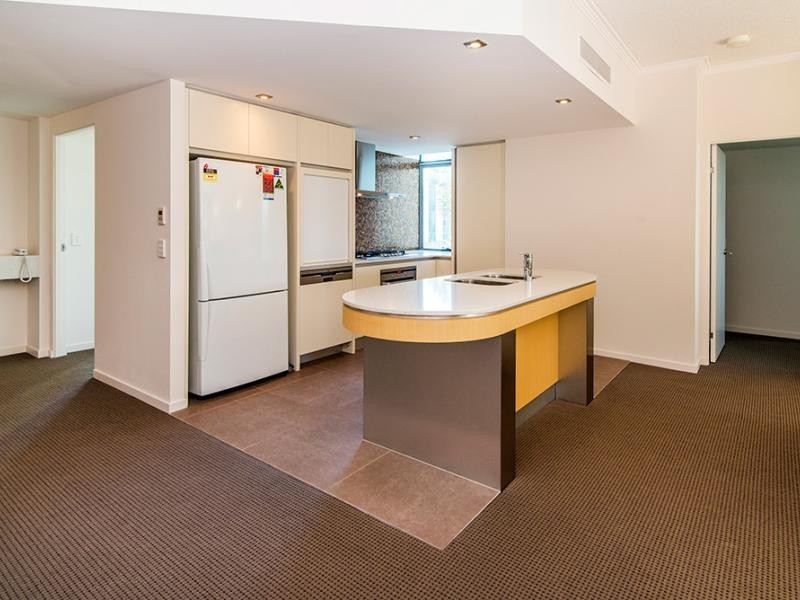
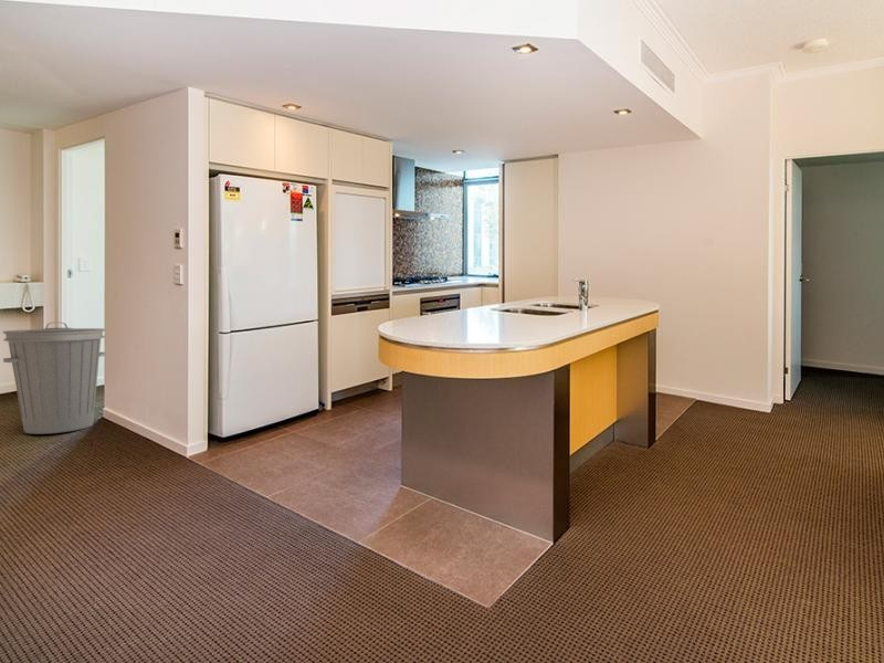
+ trash can (56, 375)
